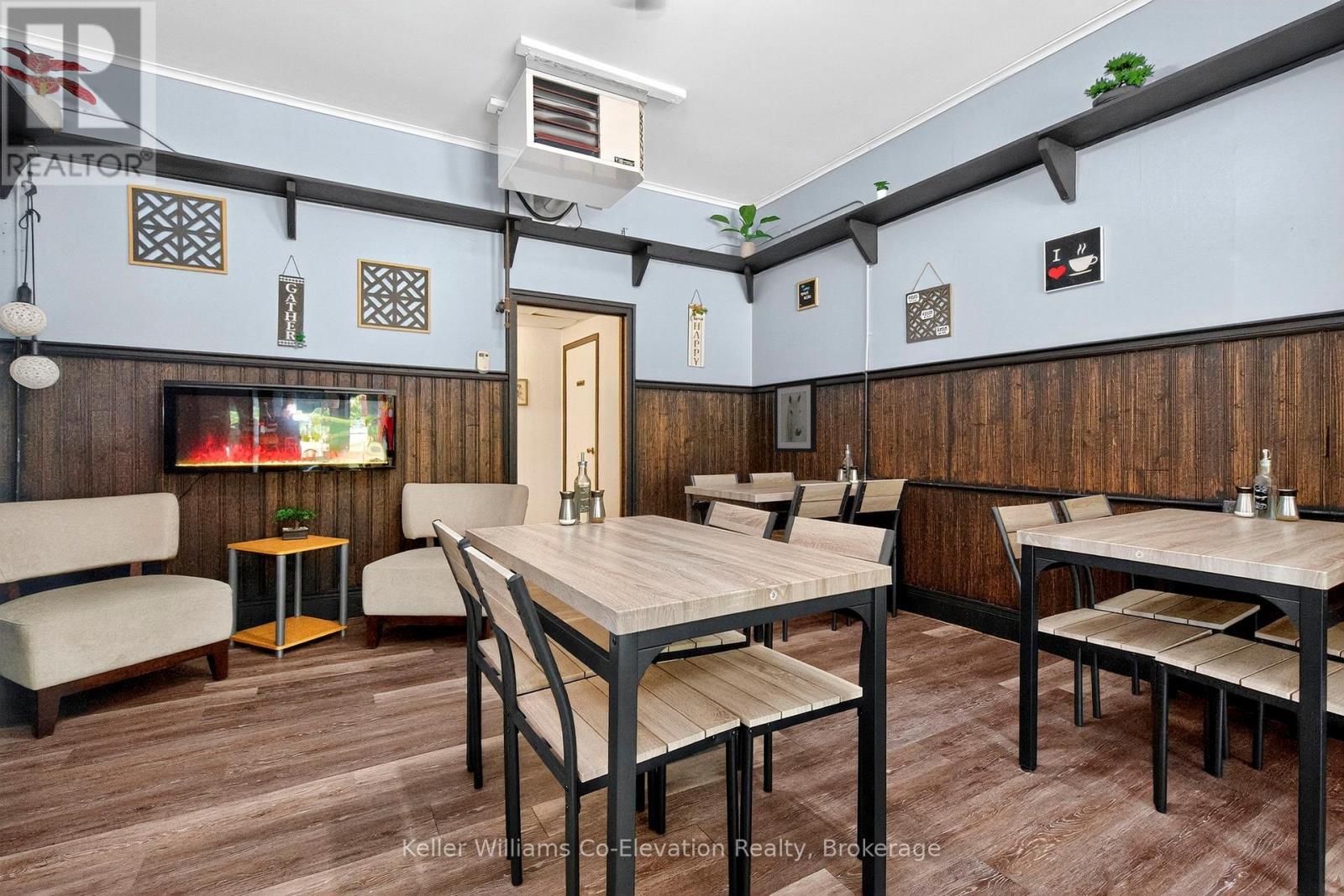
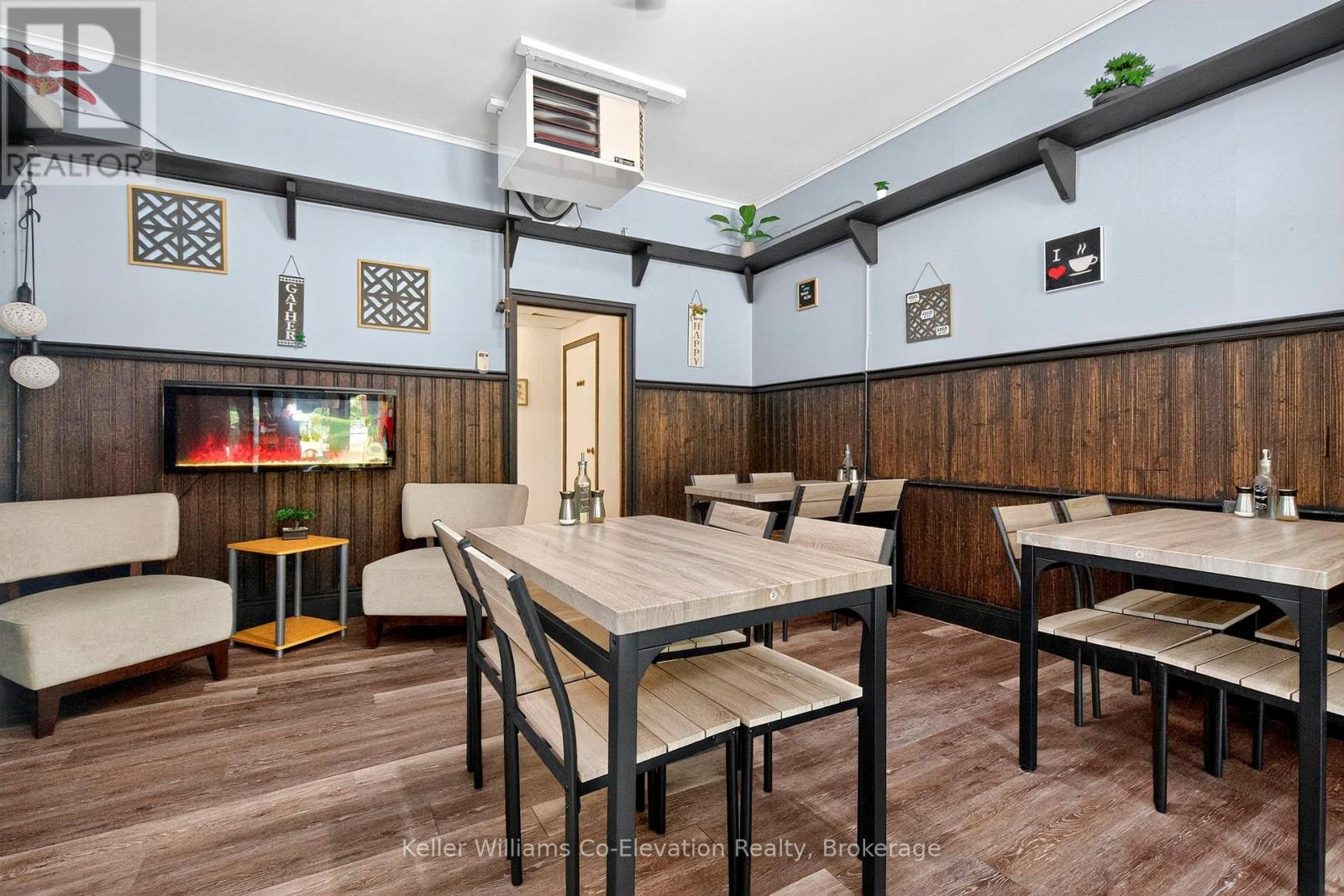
- wall art (795, 417)
